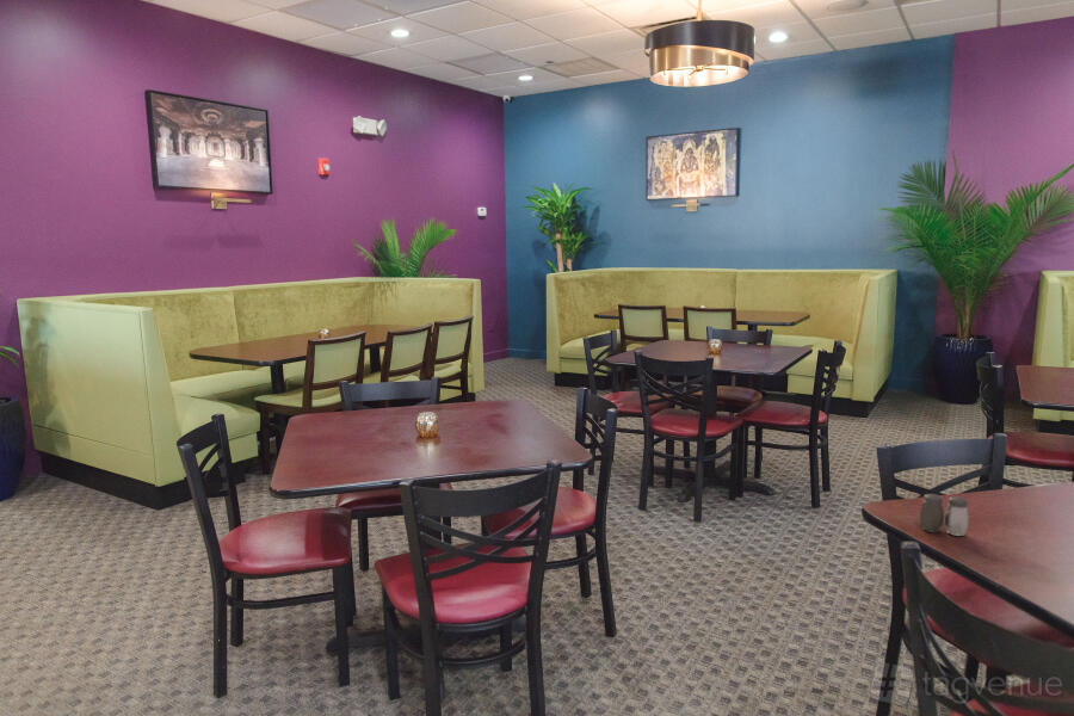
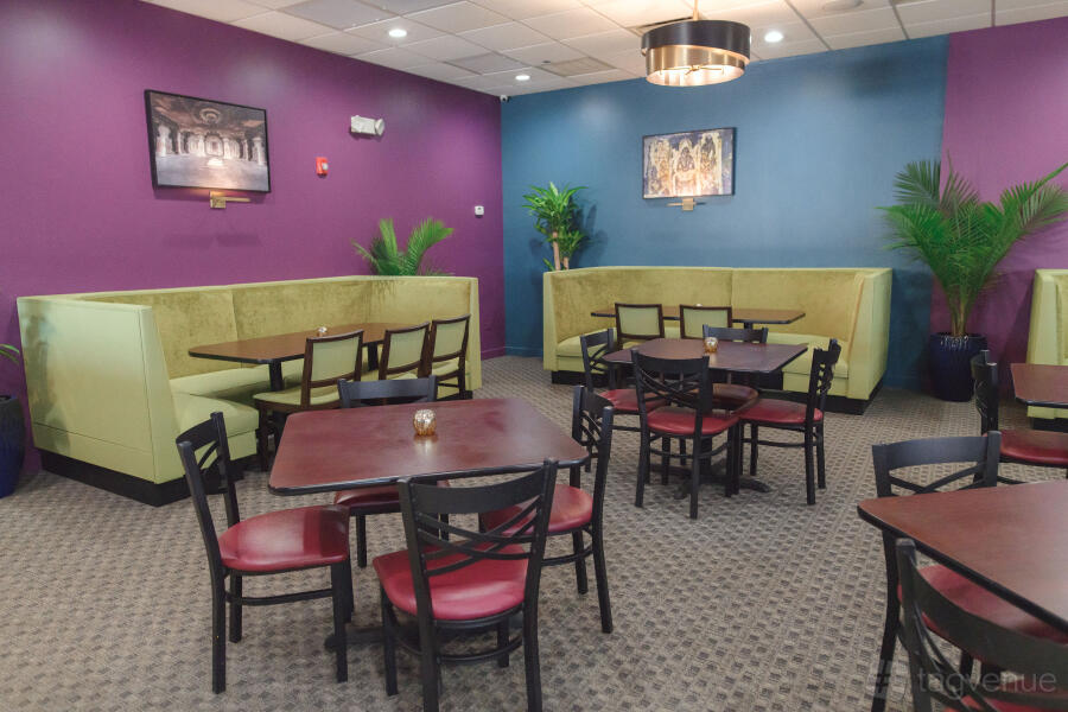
- salt and pepper shaker (945, 513)
